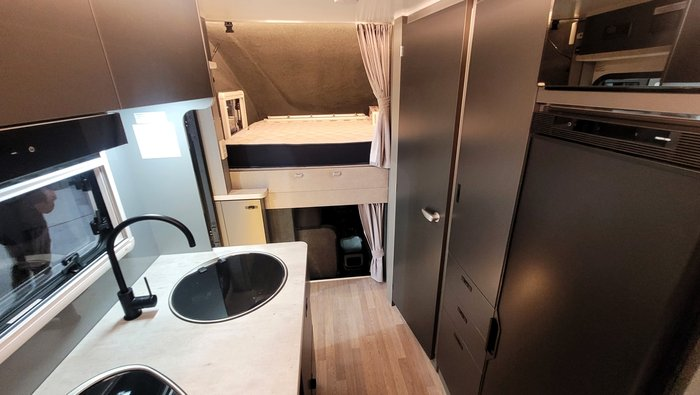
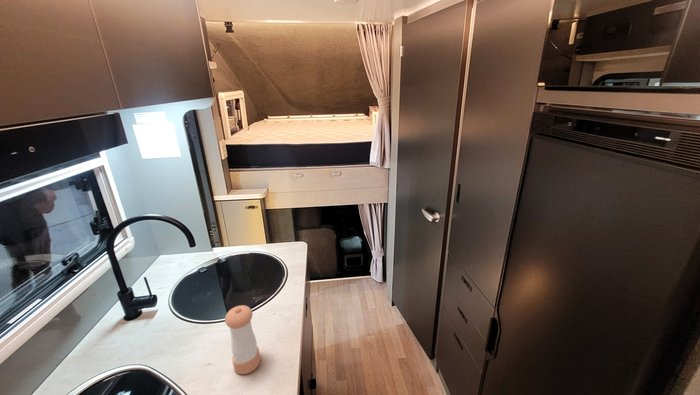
+ pepper shaker (242, 336)
